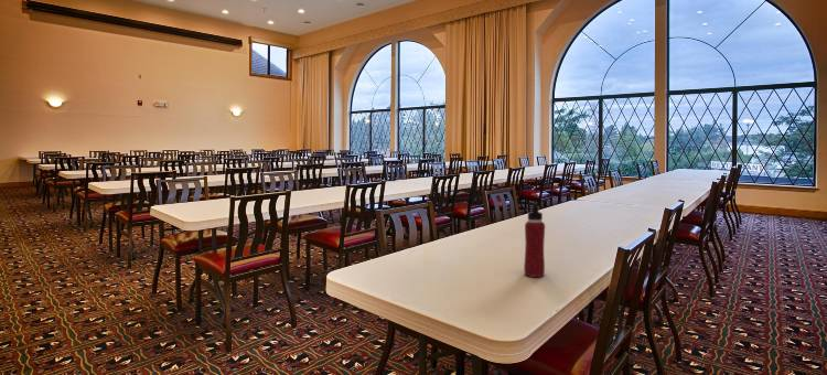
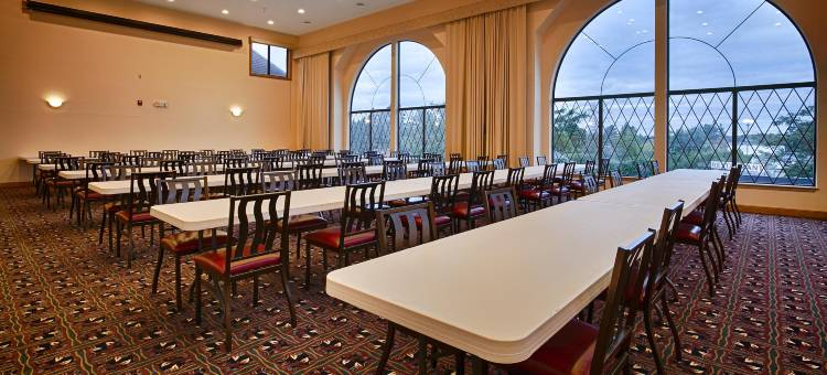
- water bottle (534, 238)
